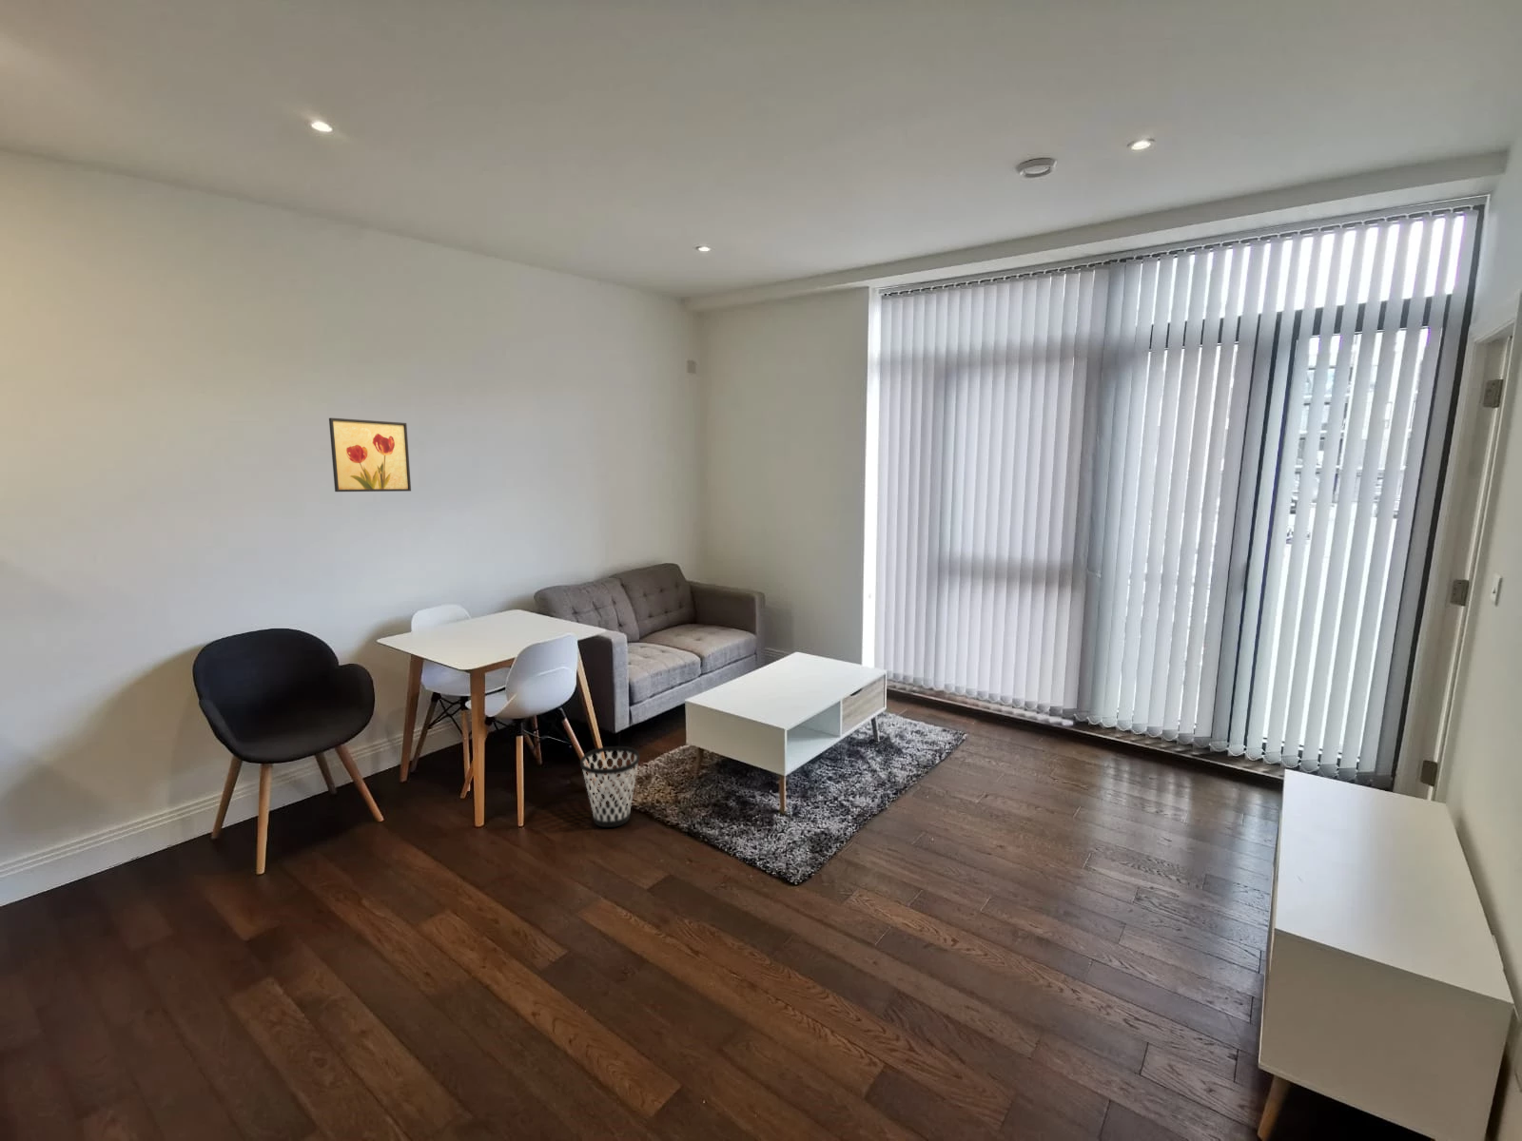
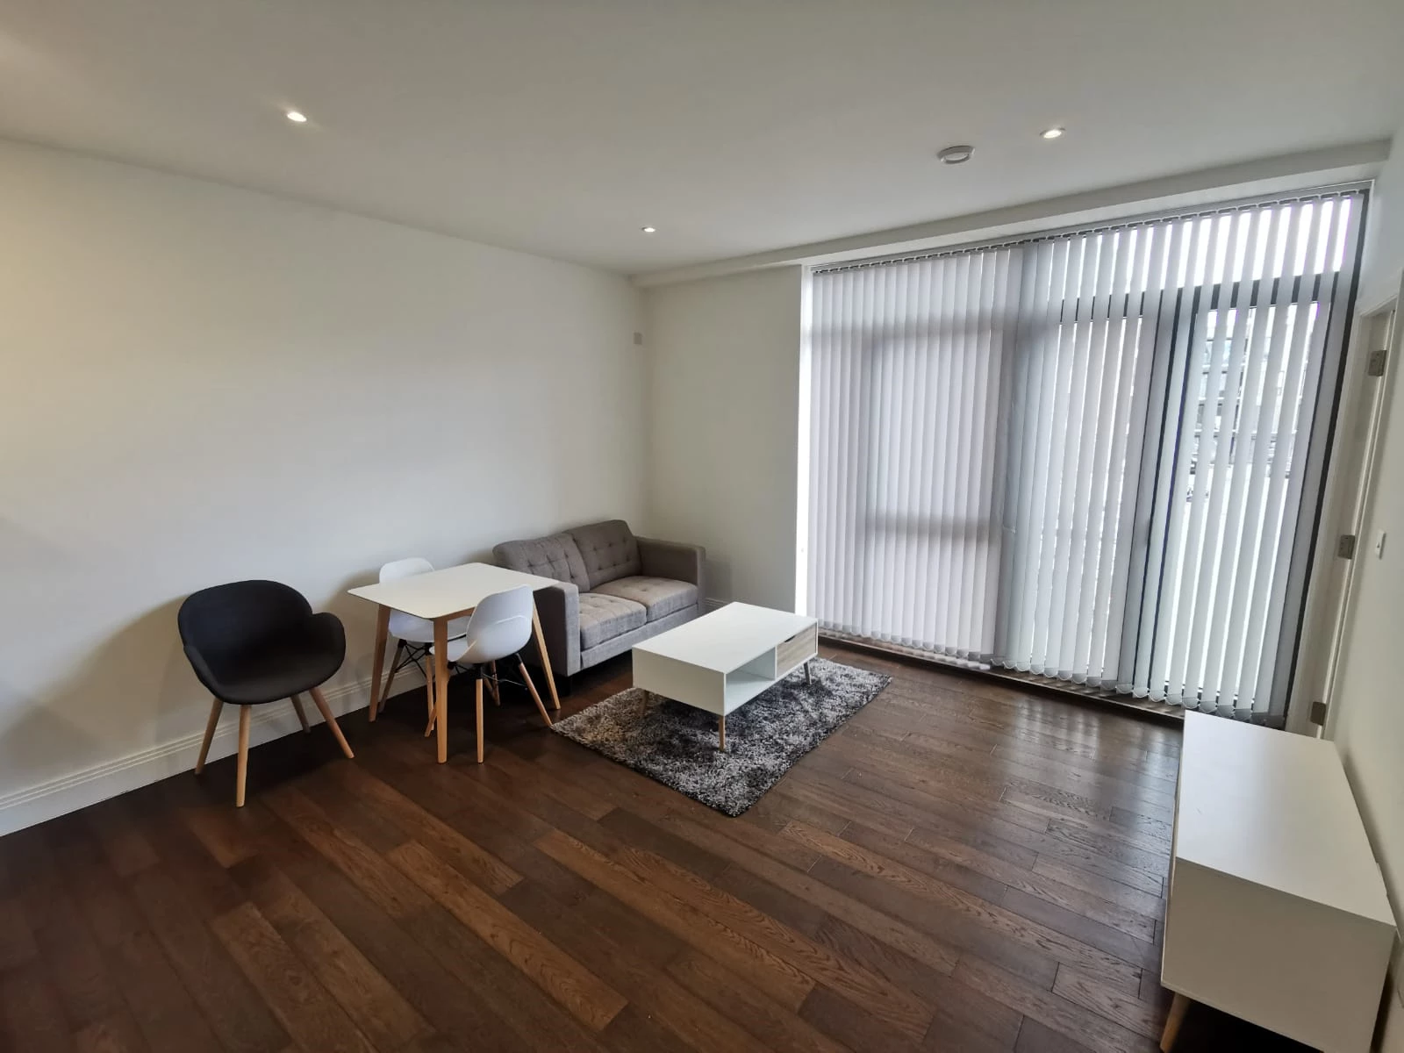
- wall art (372, 455)
- wastebasket (611, 789)
